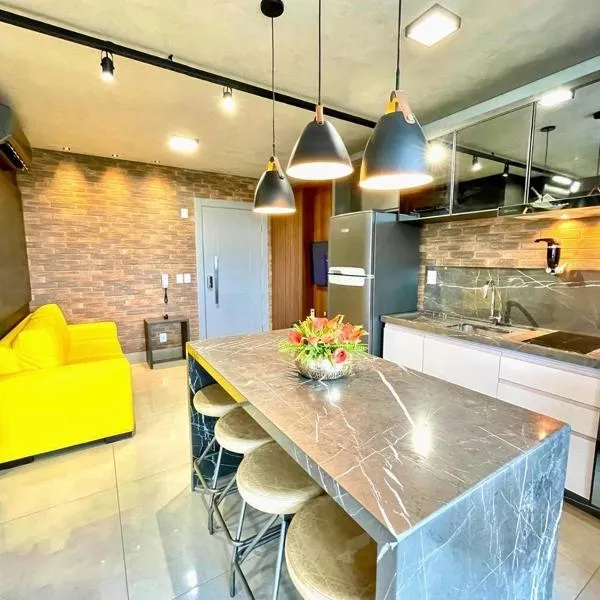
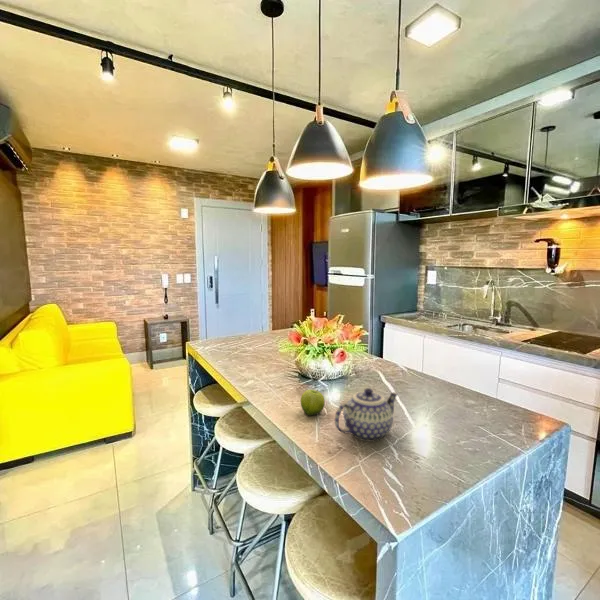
+ teapot (368, 411)
+ fruit (312, 401)
